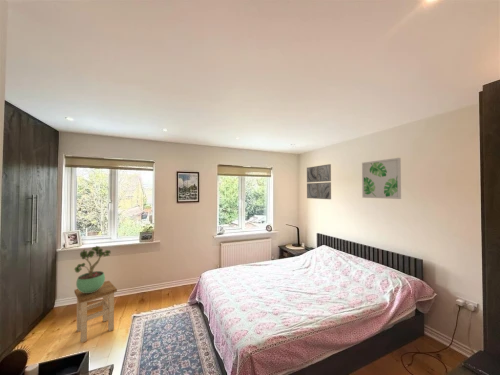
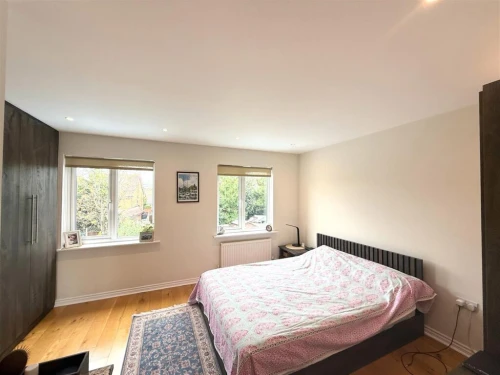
- potted plant (92, 268)
- wall art (318, 181)
- wall art (380, 179)
- stool (94, 307)
